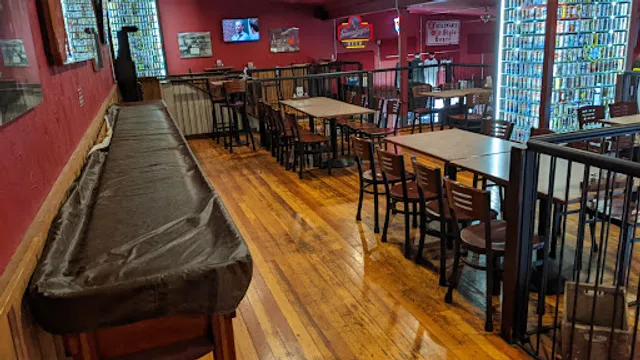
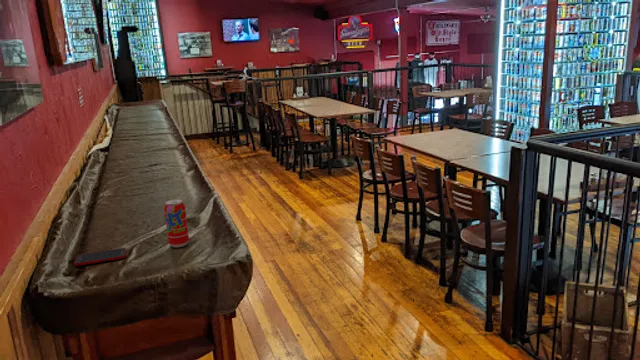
+ beverage can (176, 223)
+ cell phone (101, 256)
